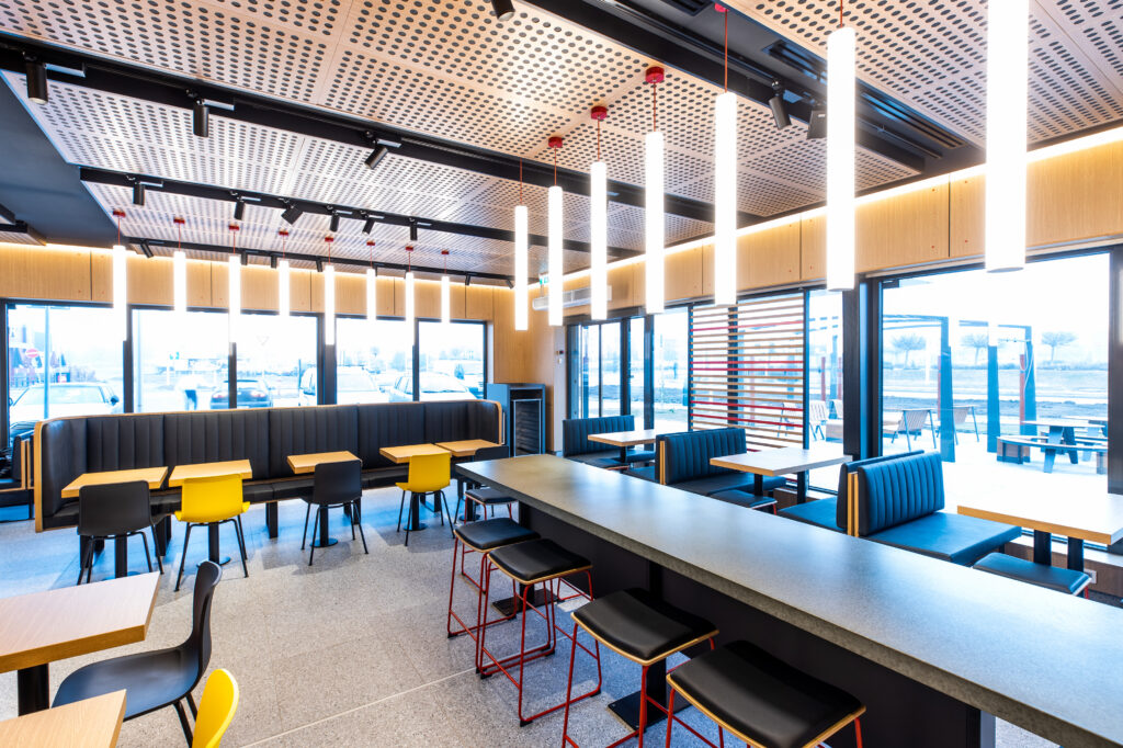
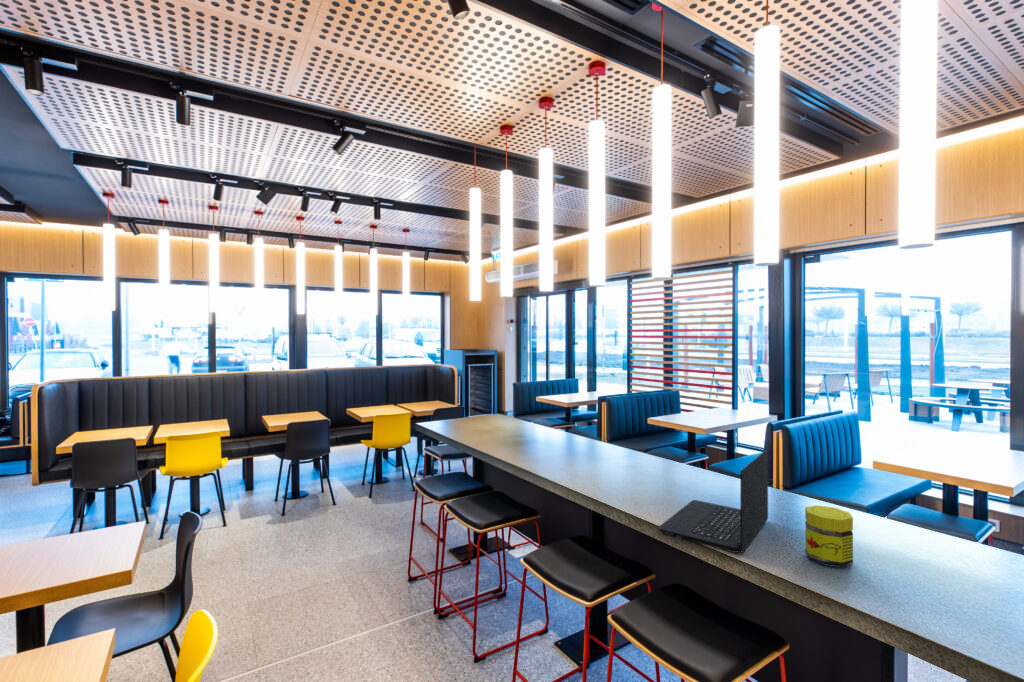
+ jar (828, 536)
+ laptop (712, 503)
